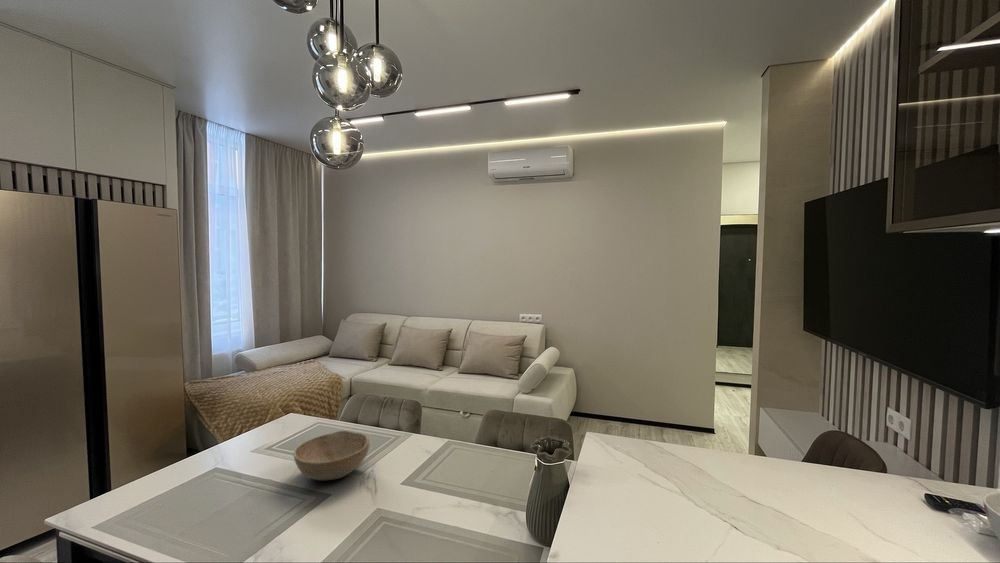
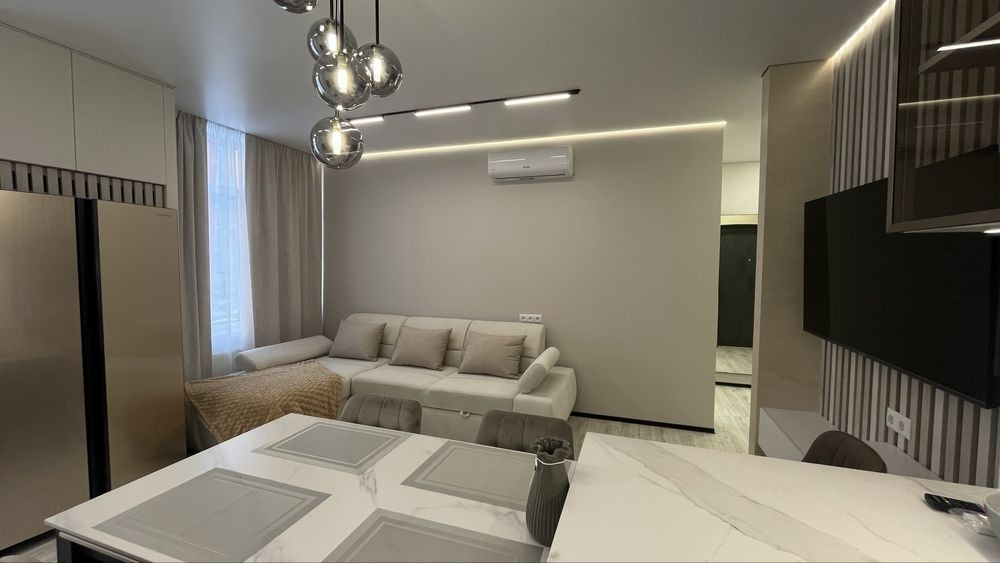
- bowl (332, 459)
